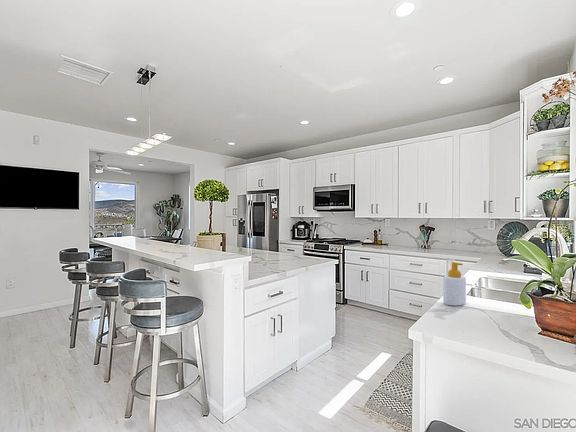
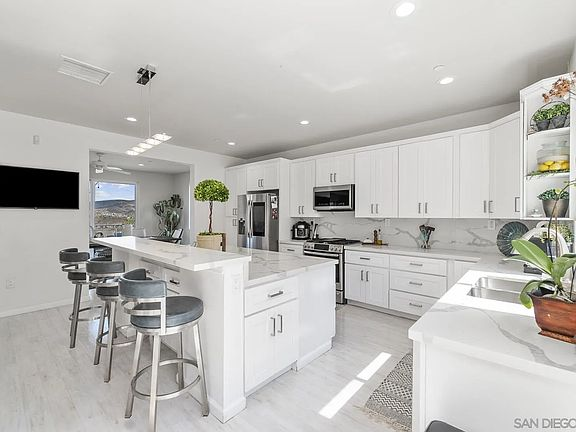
- soap bottle (454, 282)
